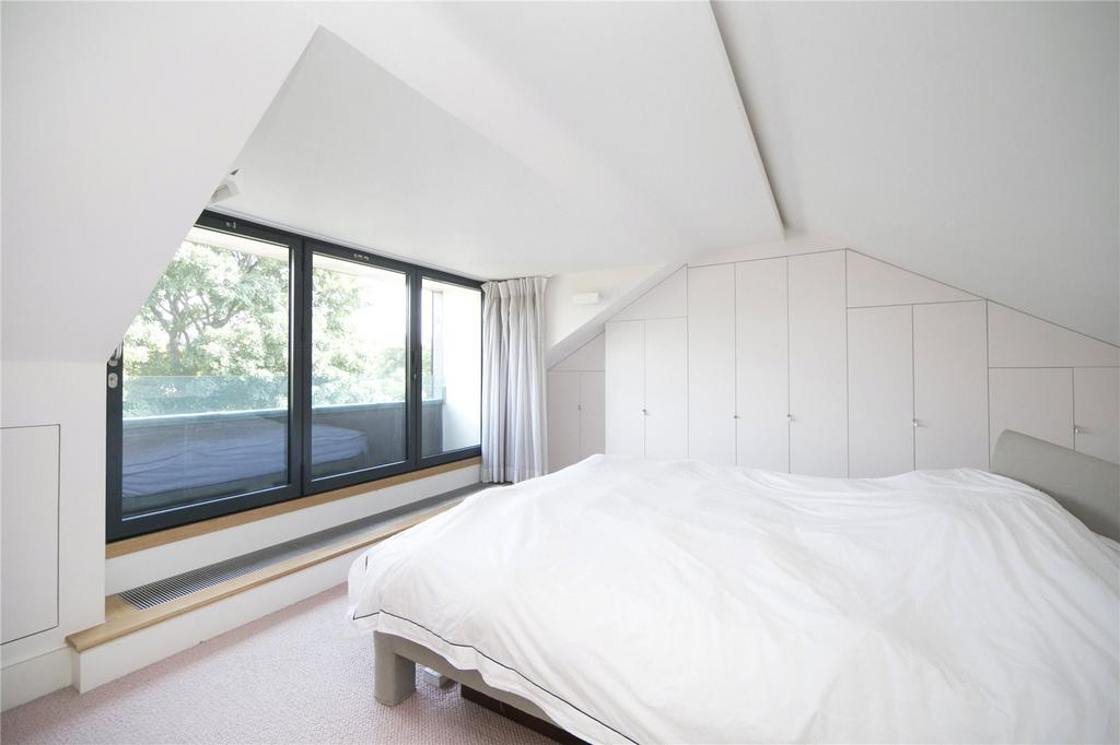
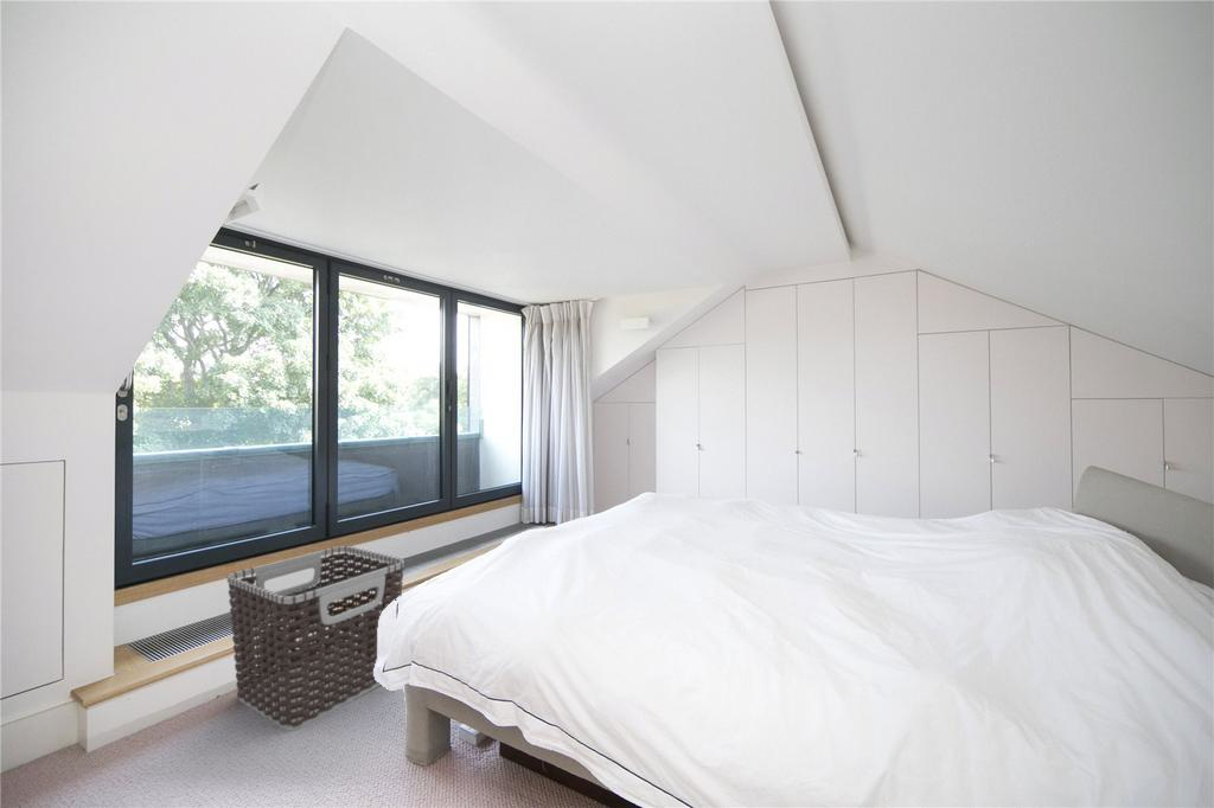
+ clothes hamper (319, 626)
